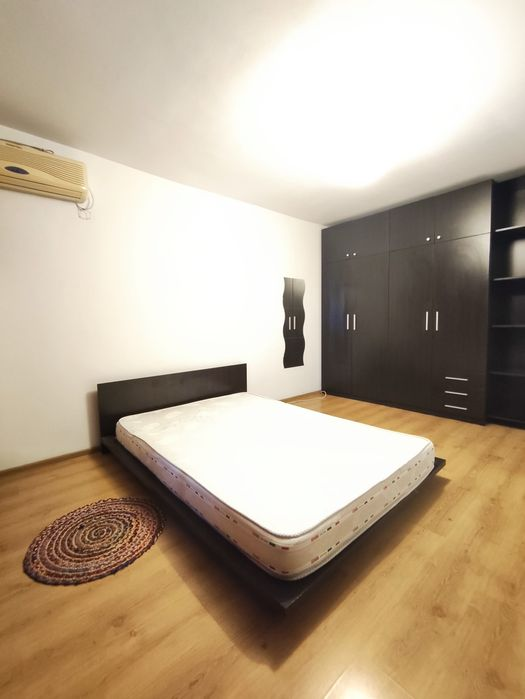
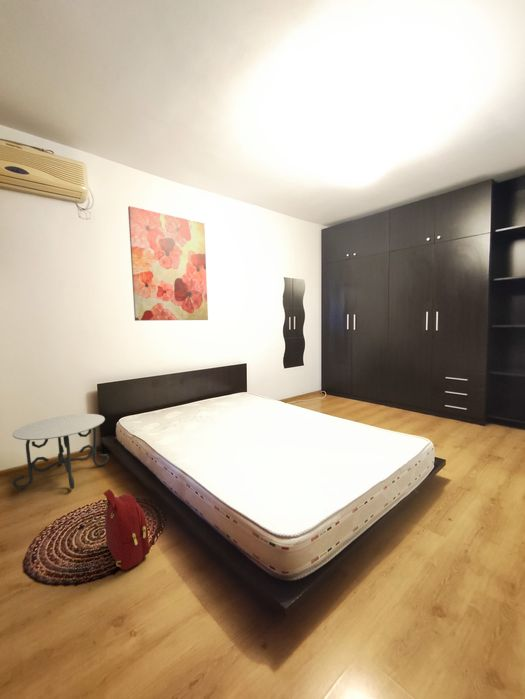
+ side table (63, 450)
+ wall art (171, 268)
+ backpack (125, 519)
